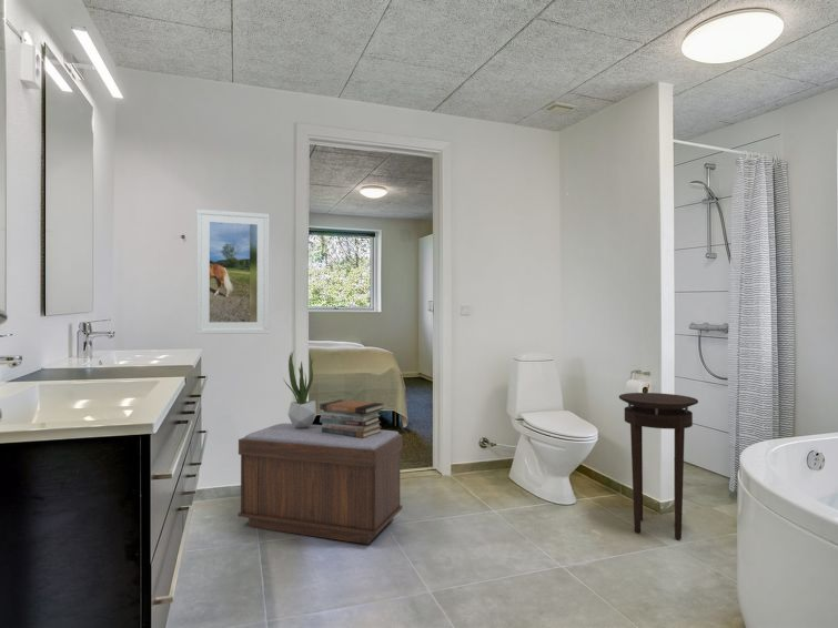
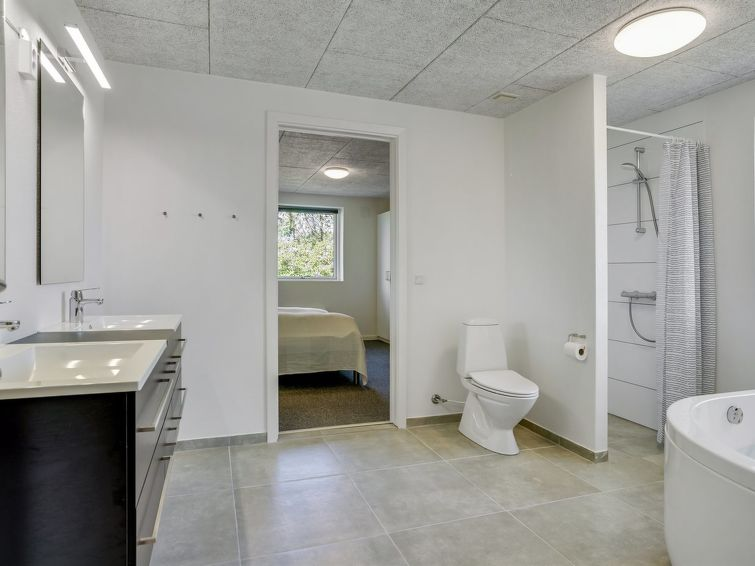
- potted plant (300, 388)
- book stack (351, 417)
- bench (322, 476)
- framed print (233, 272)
- stool (642, 463)
